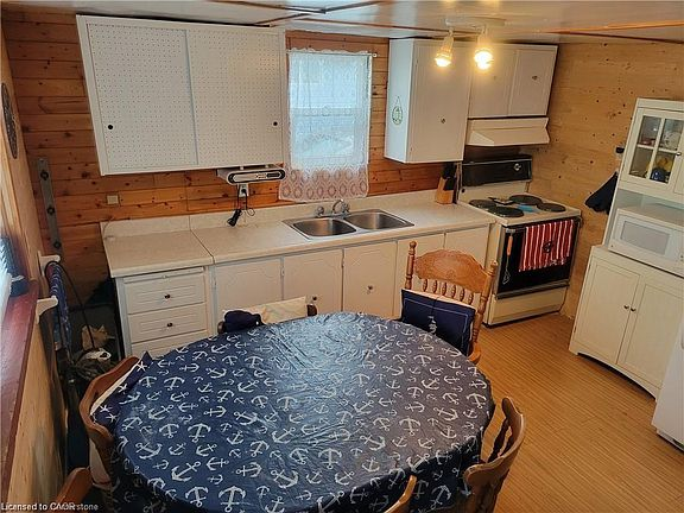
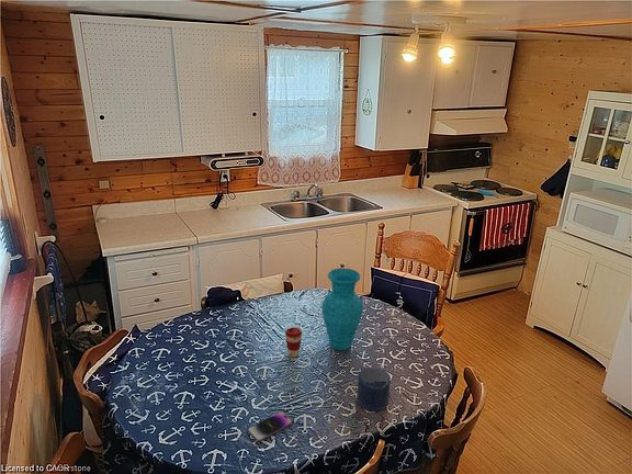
+ candle (373, 388)
+ smartphone (270, 426)
+ vase (342, 309)
+ coffee cup (293, 342)
